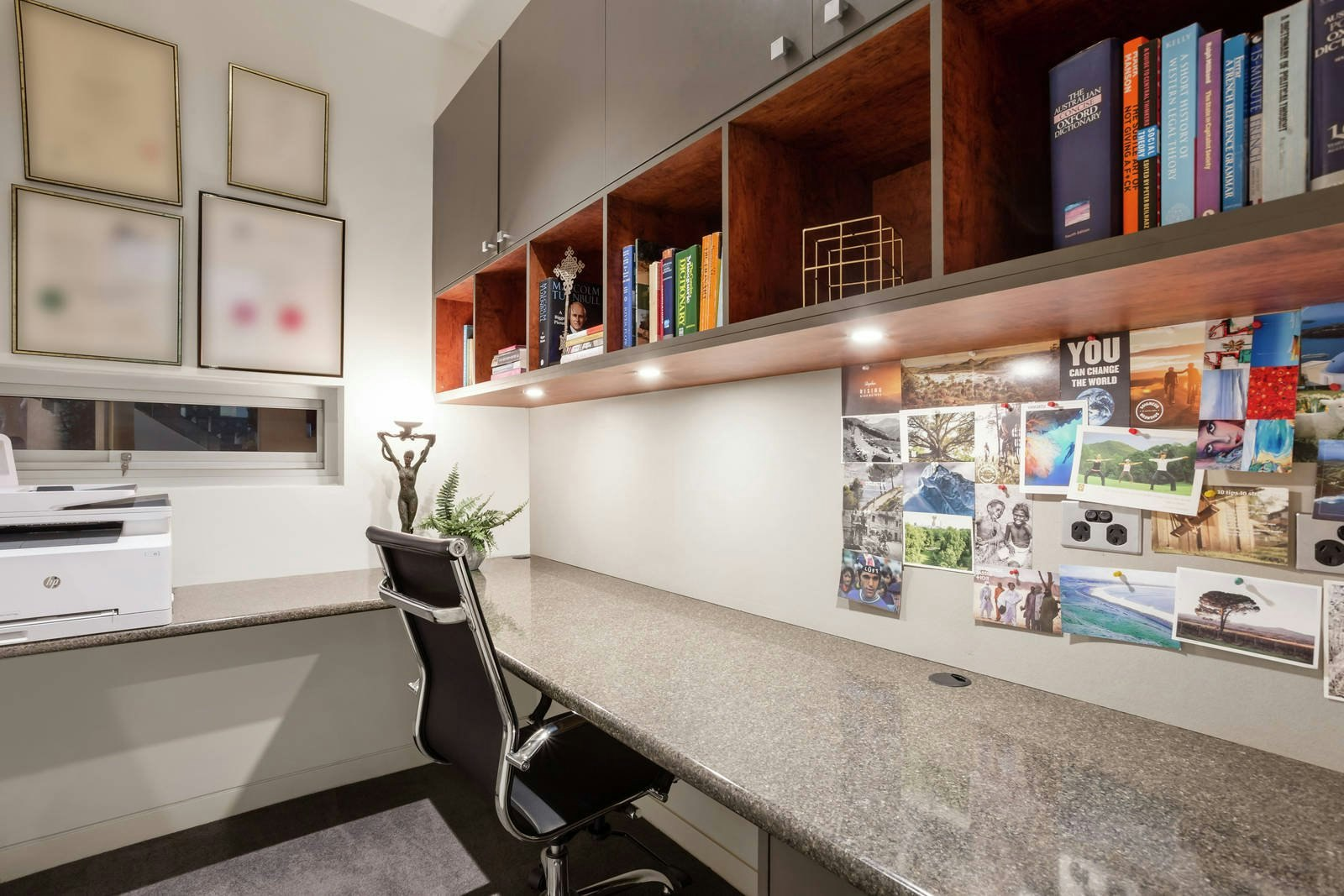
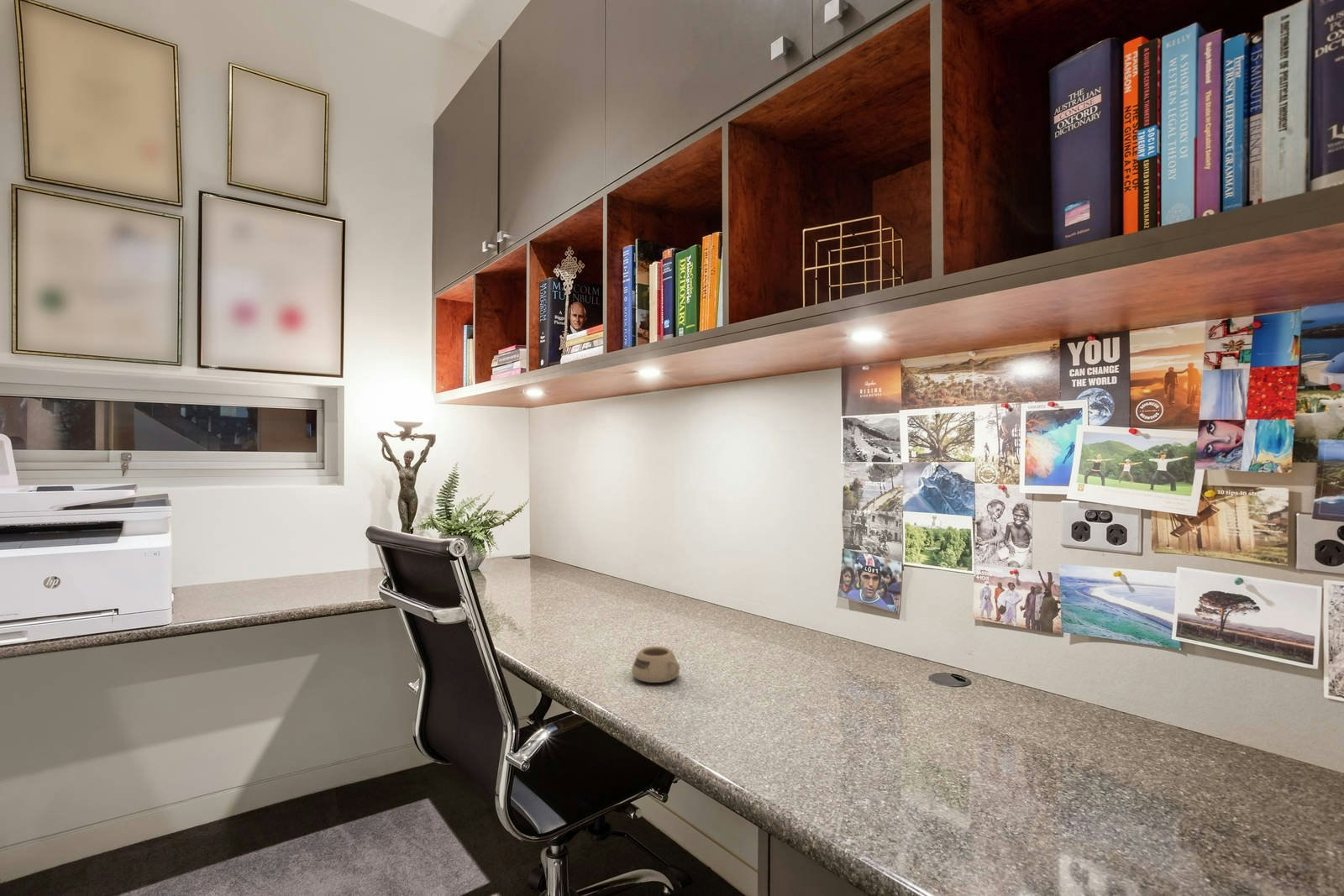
+ mug (659, 665)
